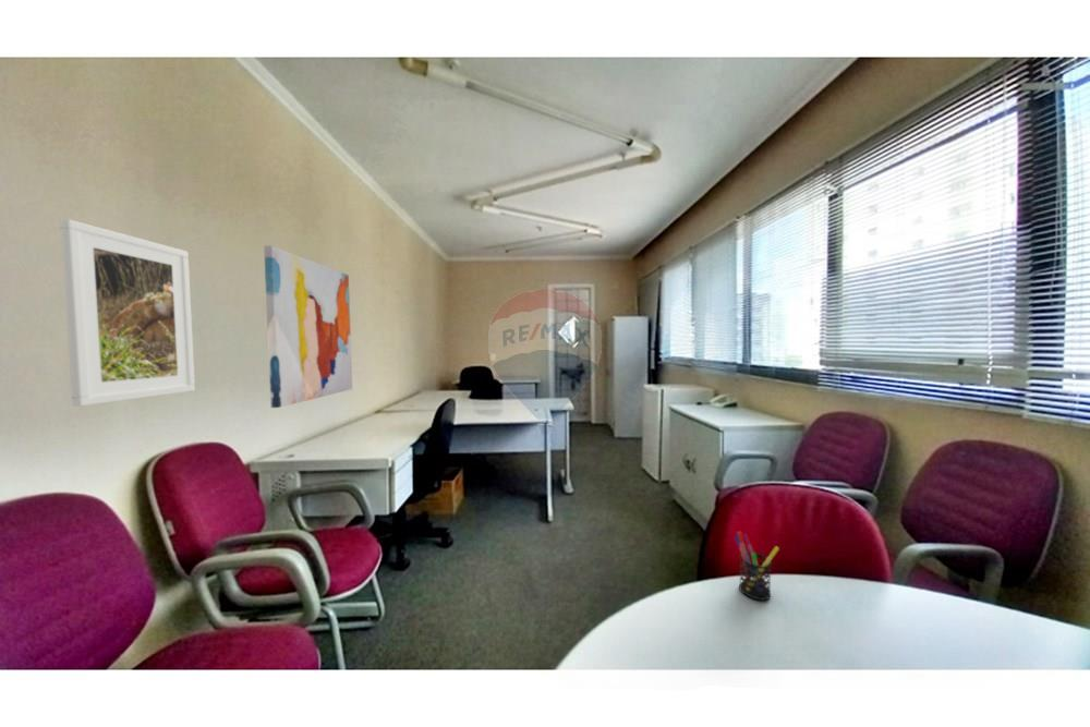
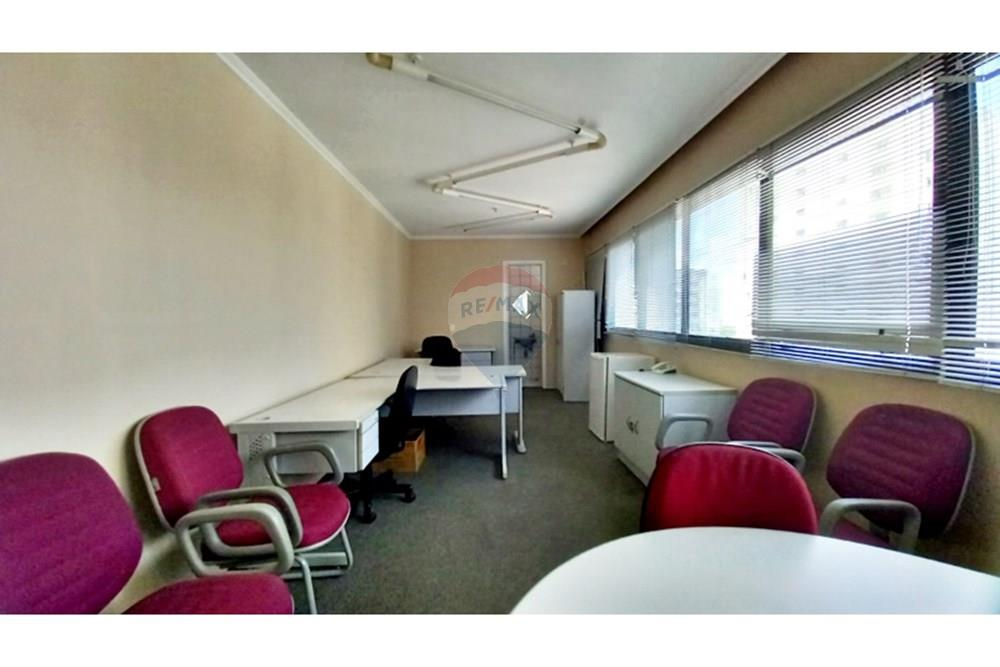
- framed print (137, 318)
- pen holder (753, 564)
- wall art (316, 330)
